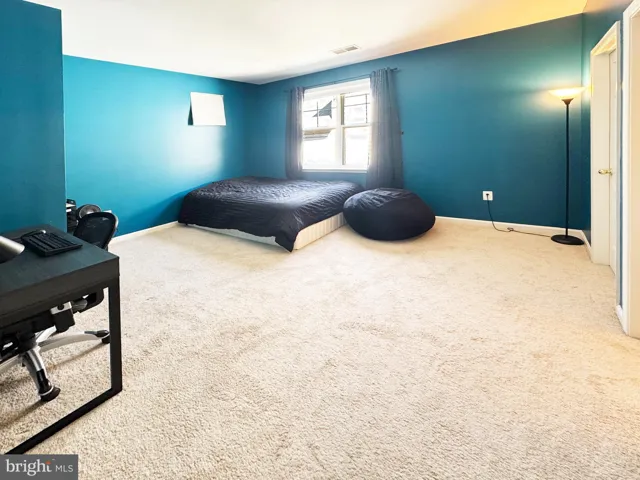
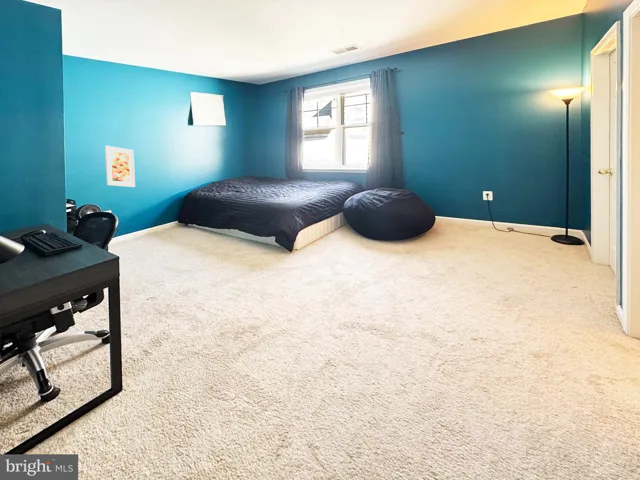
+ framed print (120, 167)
